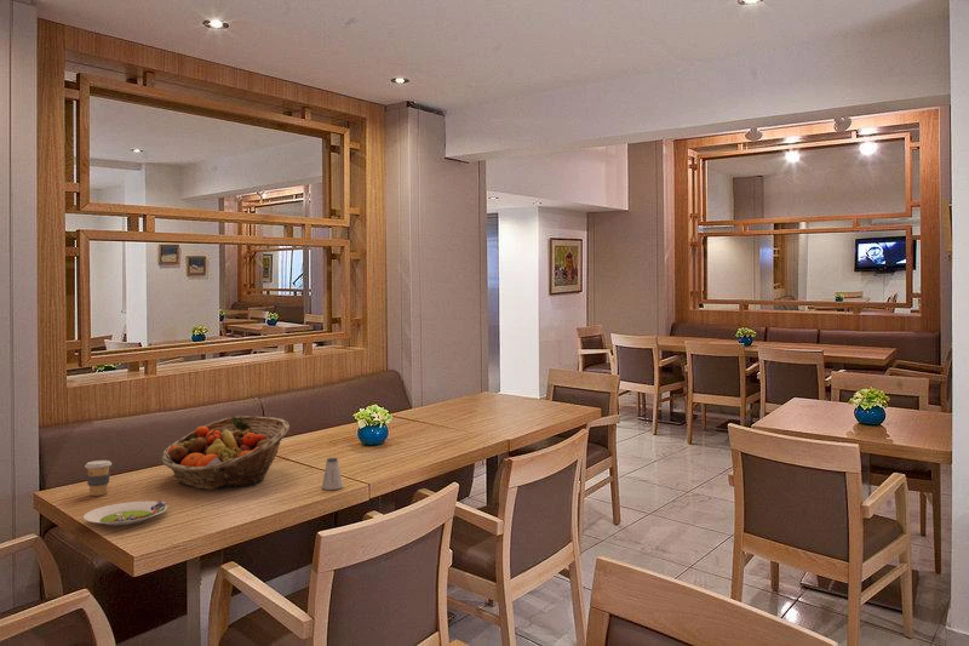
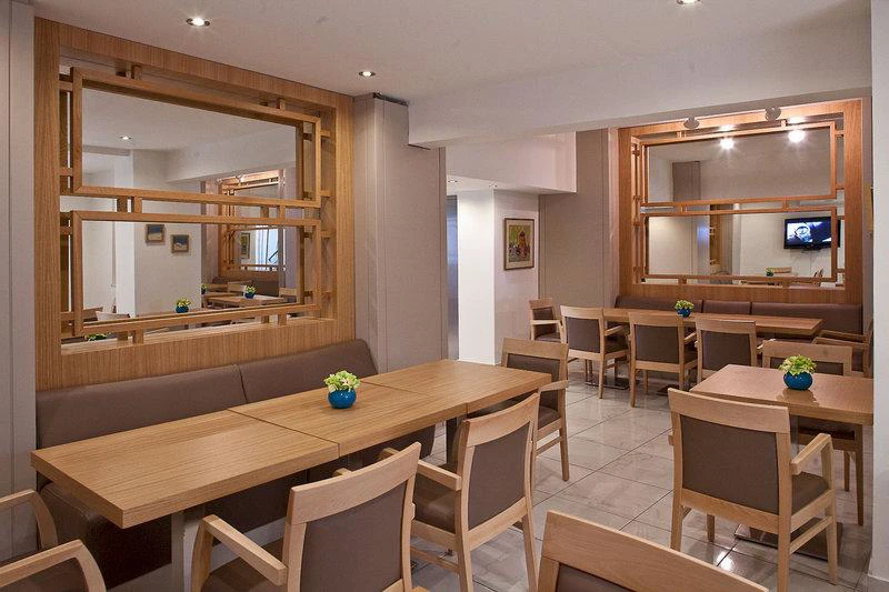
- fruit basket (227, 450)
- salad plate (126, 513)
- coffee cup (98, 478)
- saltshaker (332, 473)
